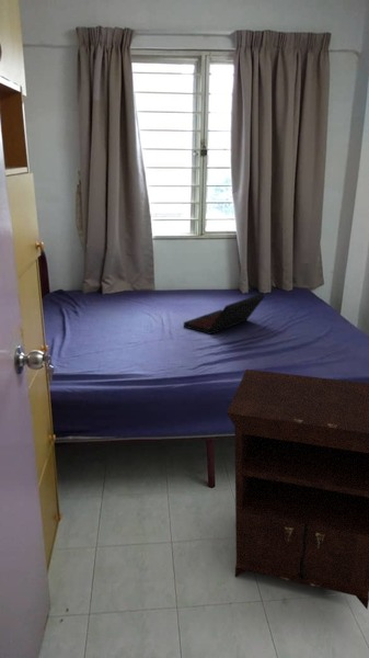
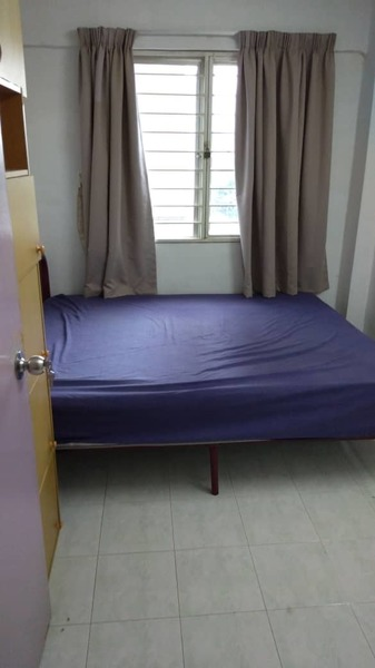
- laptop (223, 310)
- nightstand (309, 484)
